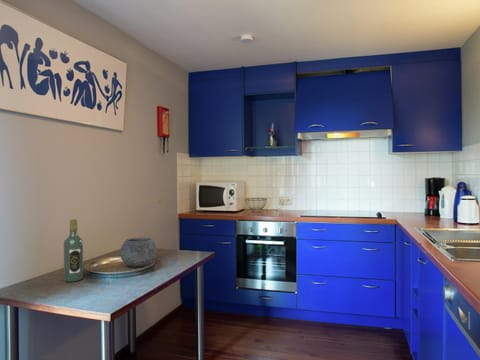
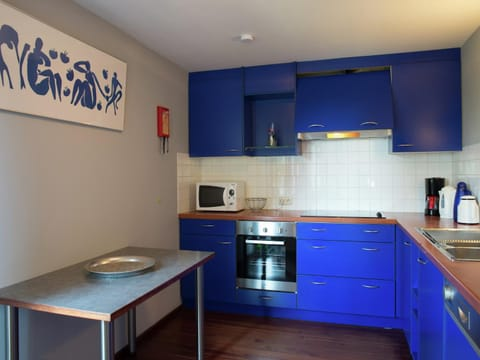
- bowl (138, 252)
- wine bottle (73, 249)
